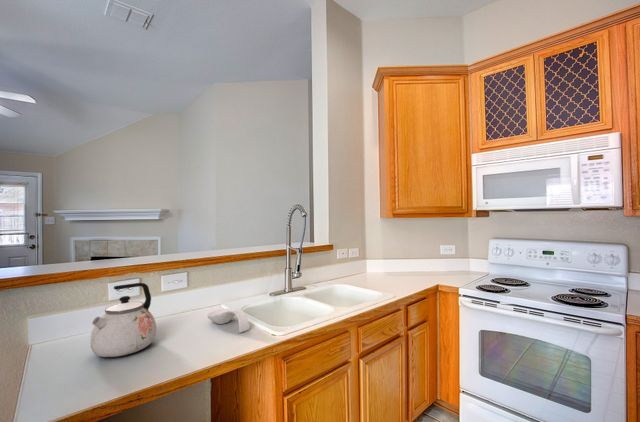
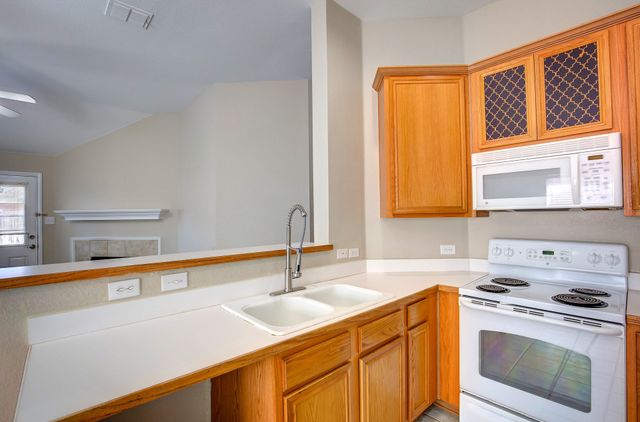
- spoon rest (229, 315)
- kettle (124, 316)
